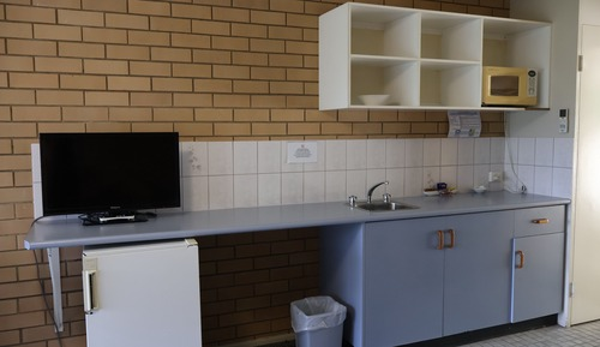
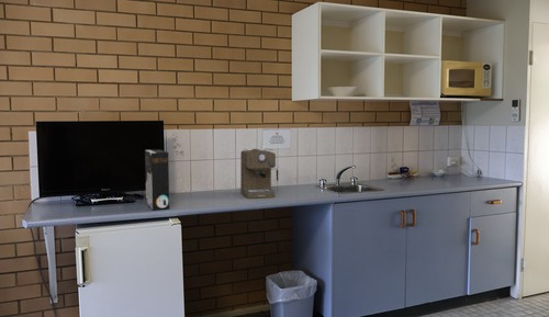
+ coffee maker (260, 172)
+ cereal box (156, 178)
